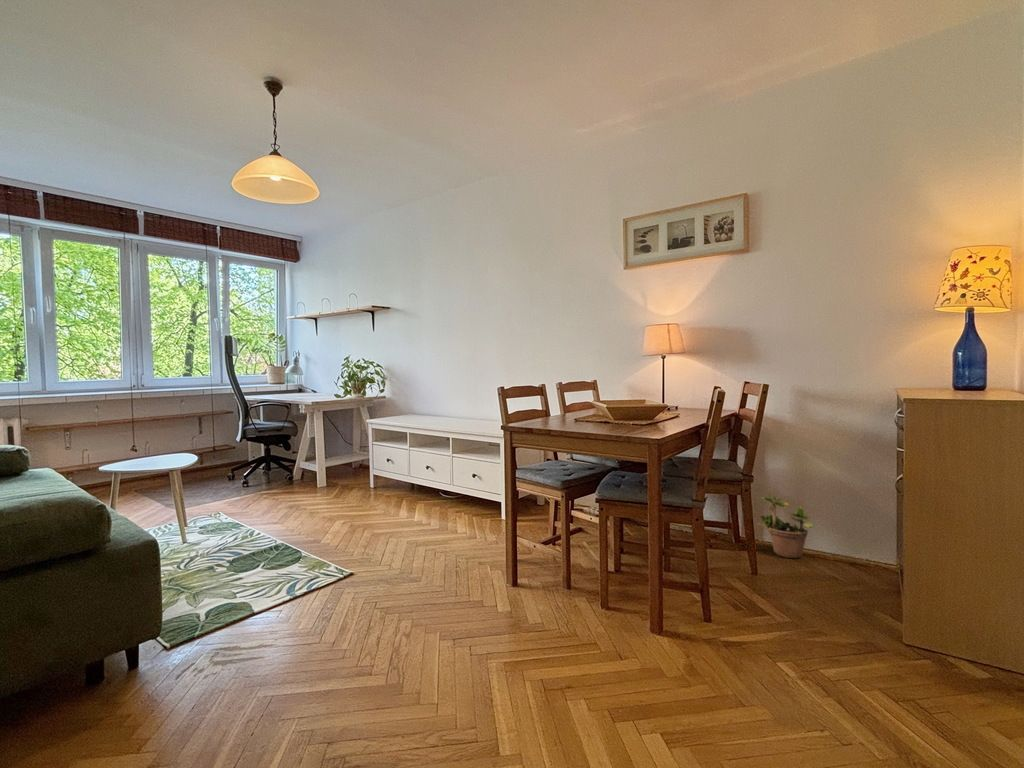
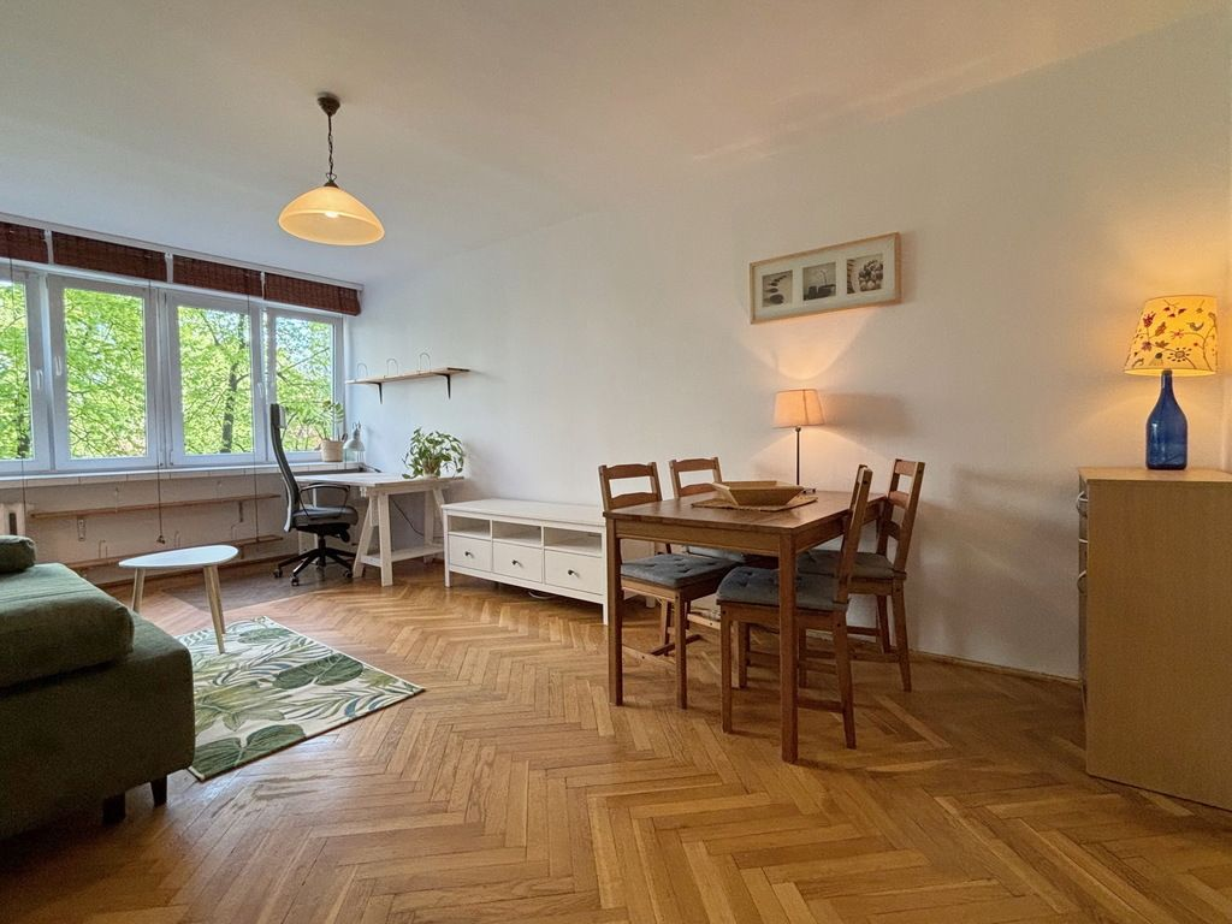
- potted plant (786, 522)
